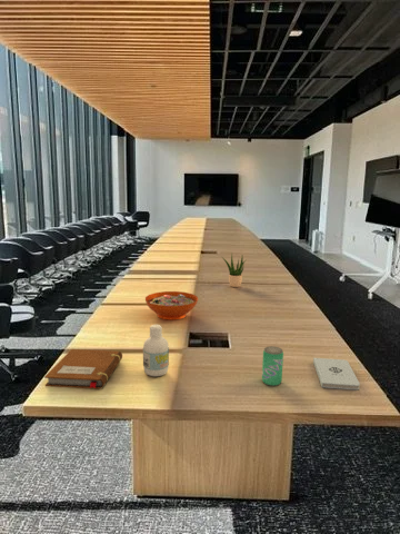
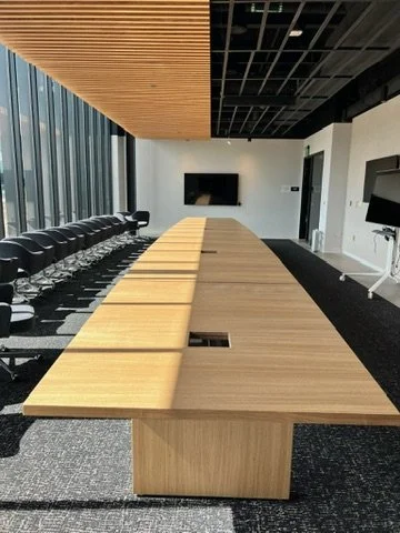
- potted plant (236, 269)
- bottle (156, 349)
- decorative bowl (171, 306)
- beverage can (272, 365)
- notebook (86, 367)
- notepad (334, 373)
